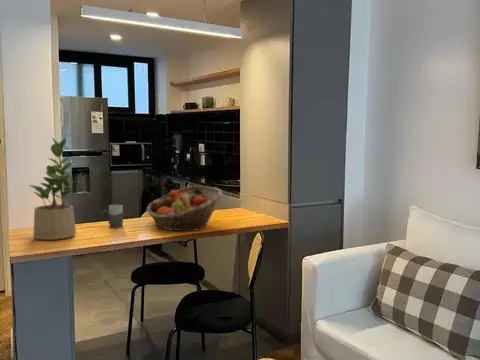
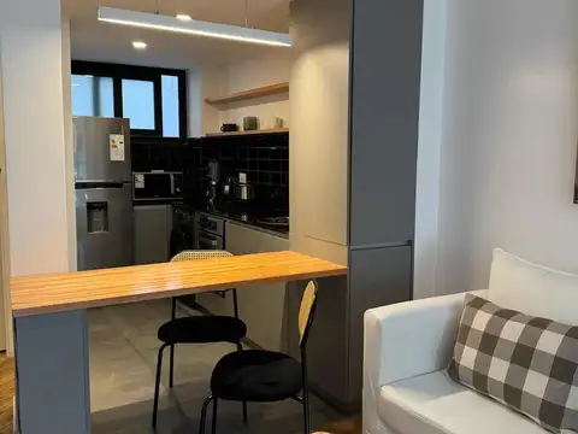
- potted plant (51, 187)
- mug (112, 216)
- fruit basket (184, 206)
